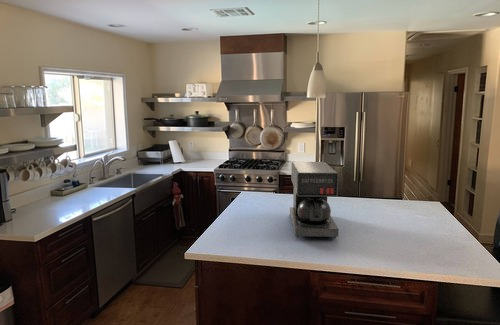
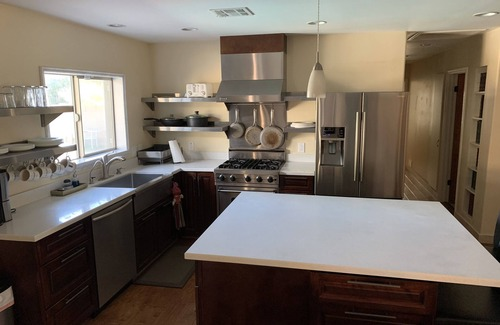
- coffee maker (312, 196)
